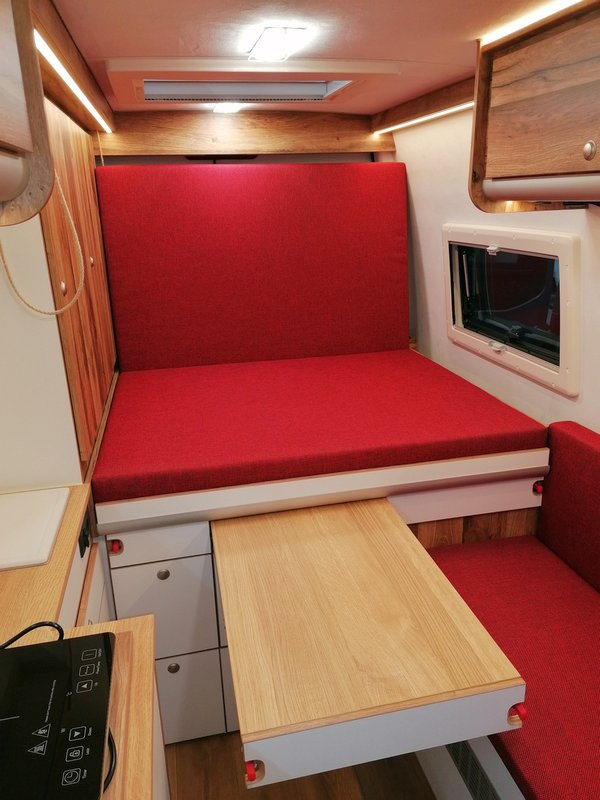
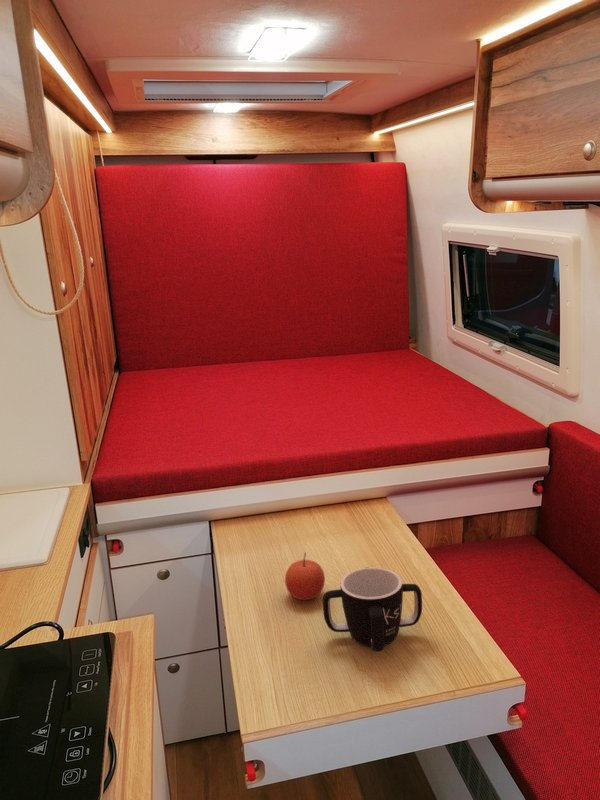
+ mug (372, 609)
+ apple (304, 575)
